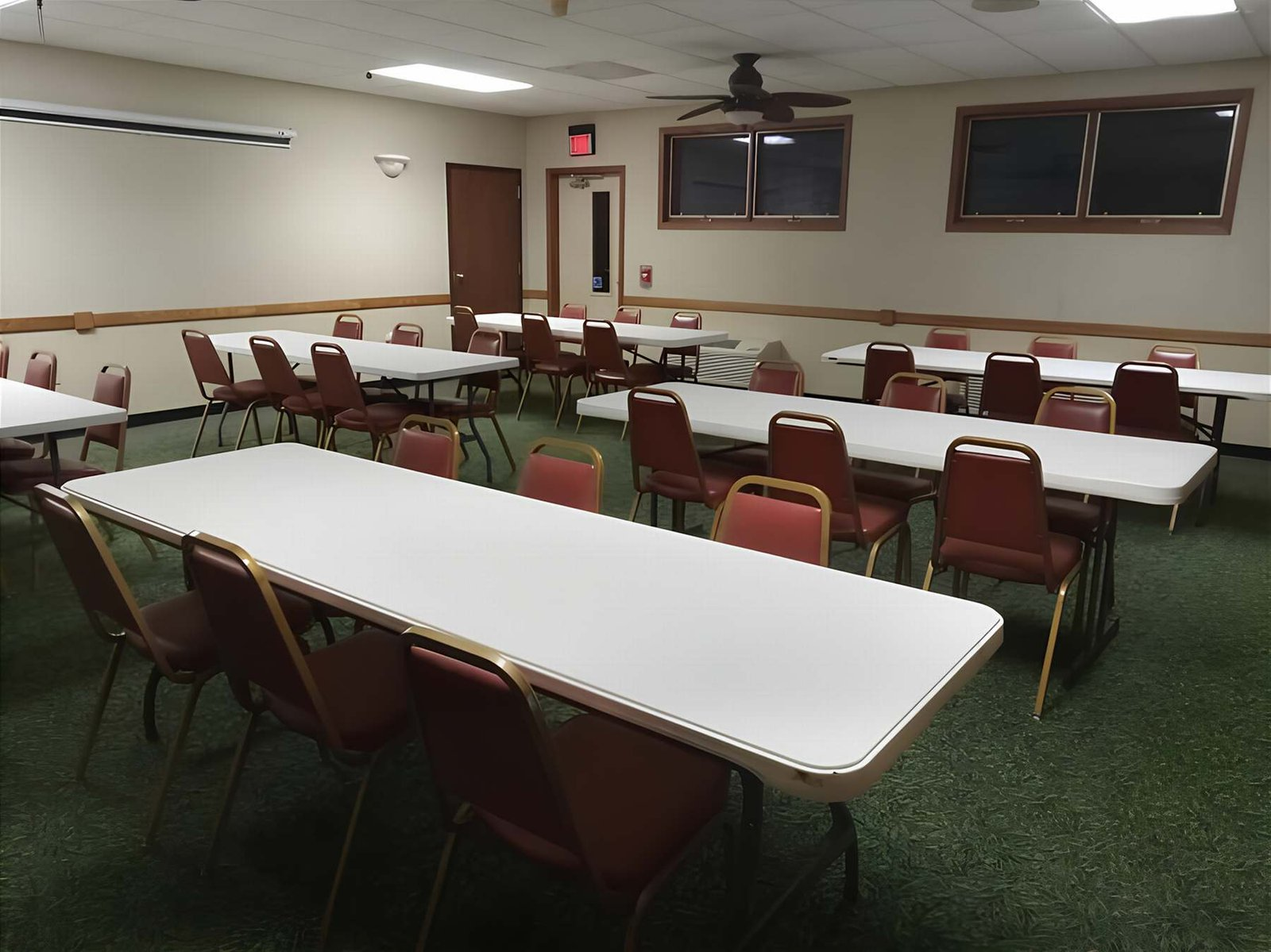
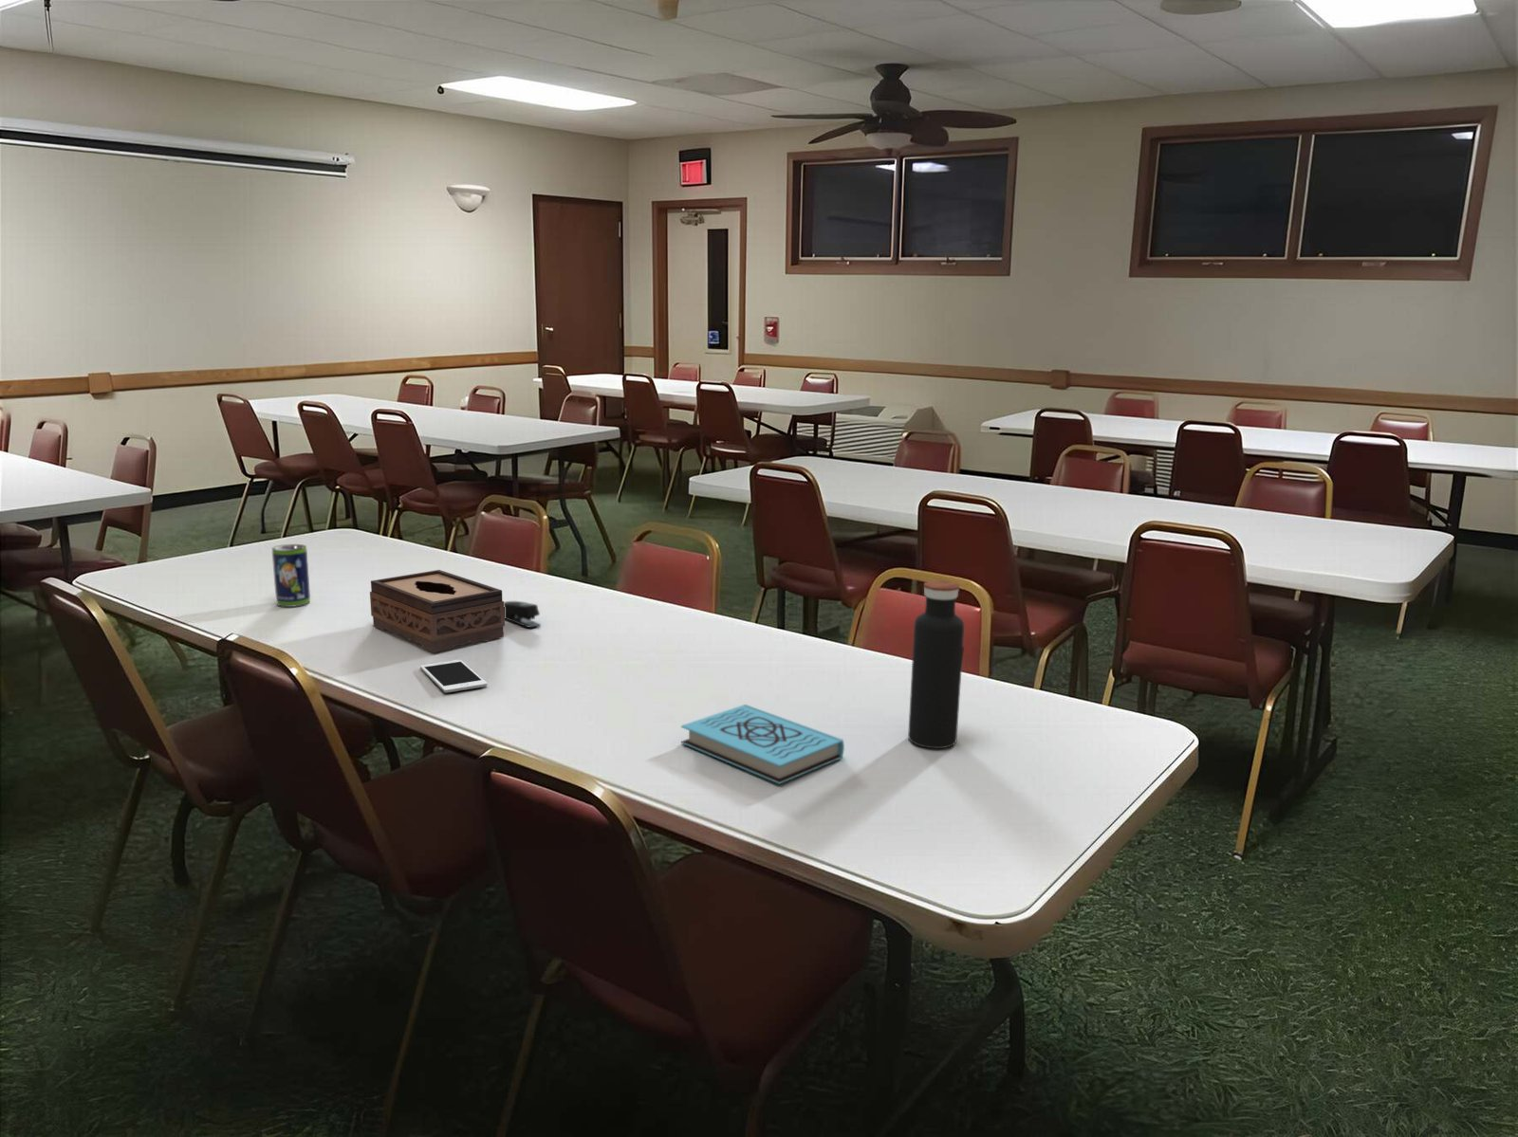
+ water bottle (936, 663)
+ cell phone (453, 675)
+ beverage can (291, 574)
+ tissue box (436, 608)
+ stapler (518, 610)
+ book (761, 740)
